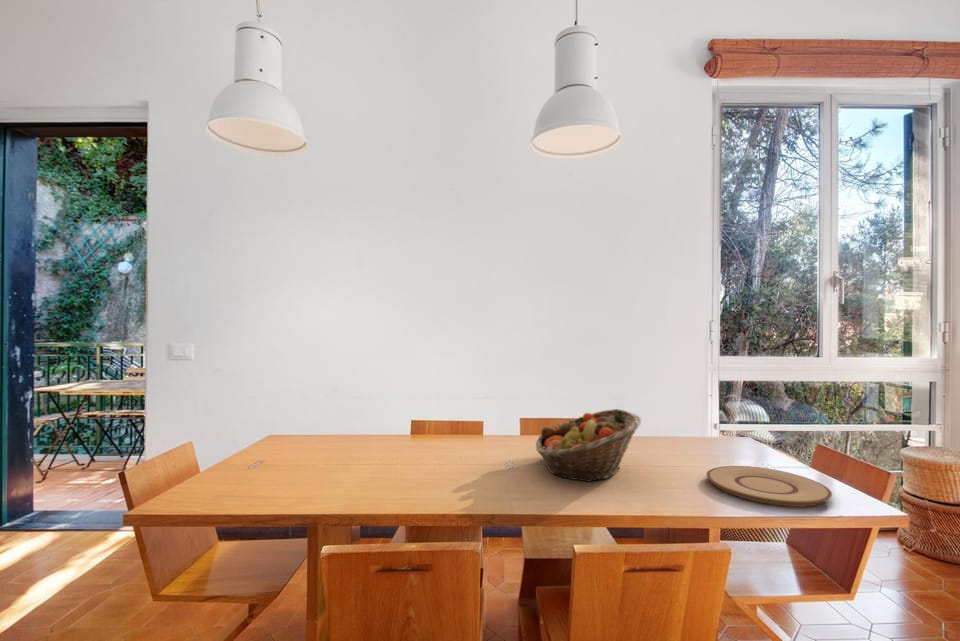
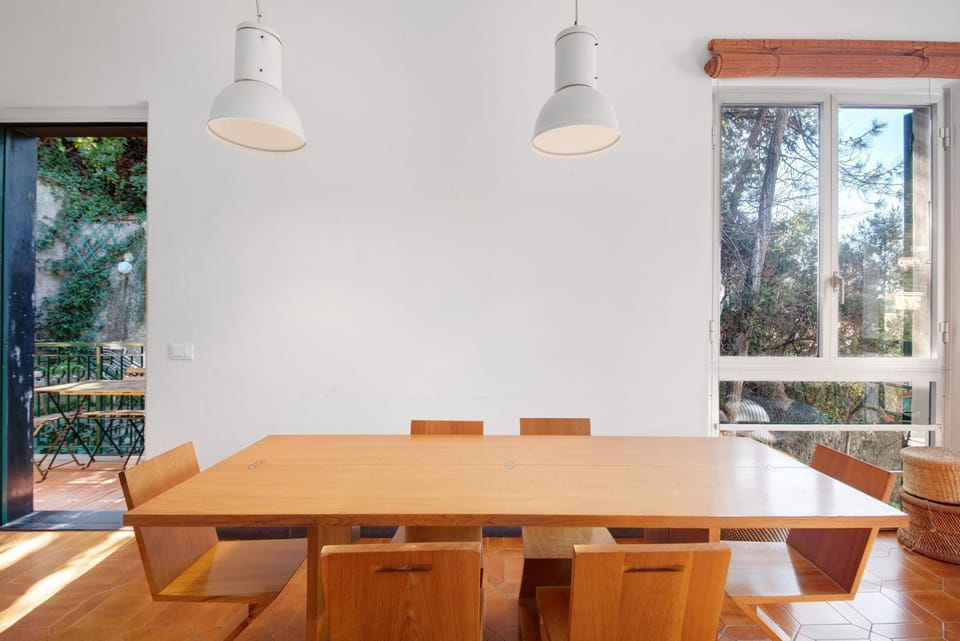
- plate (765, 484)
- fruit basket (586, 440)
